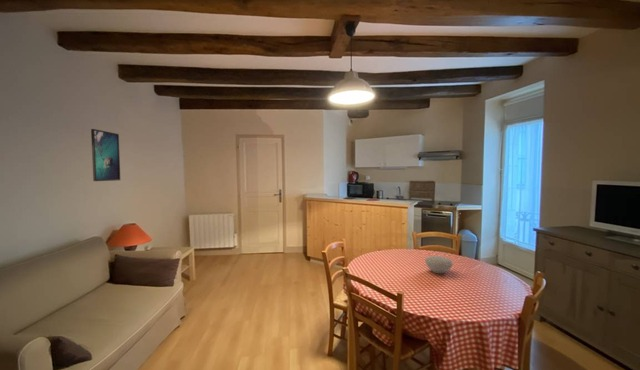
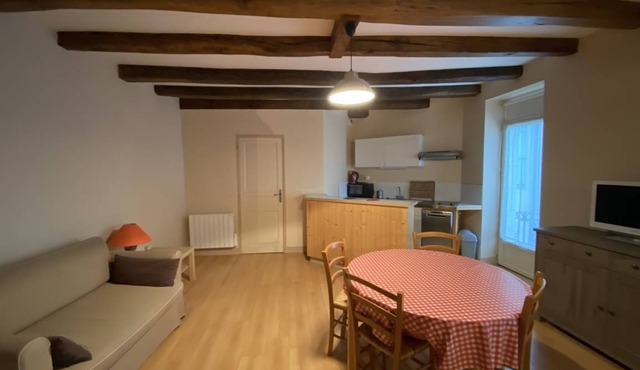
- bowl (438, 264)
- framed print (106, 156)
